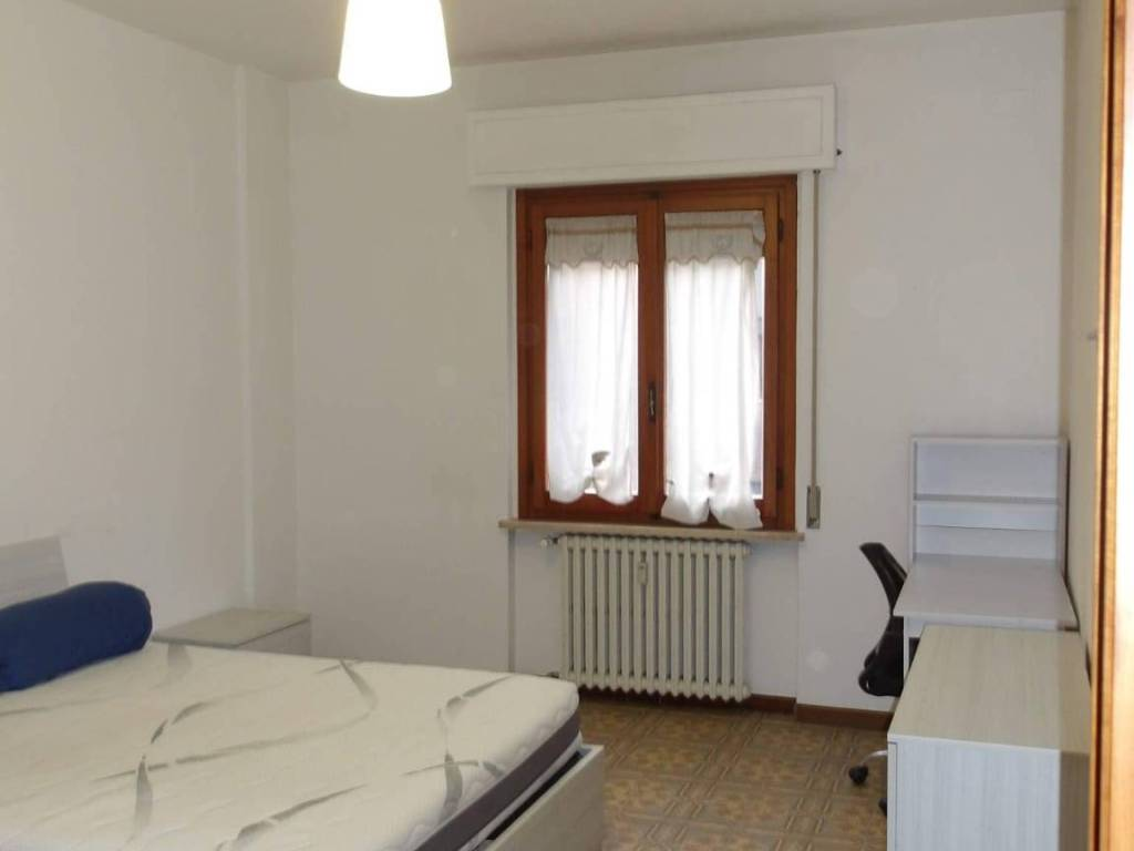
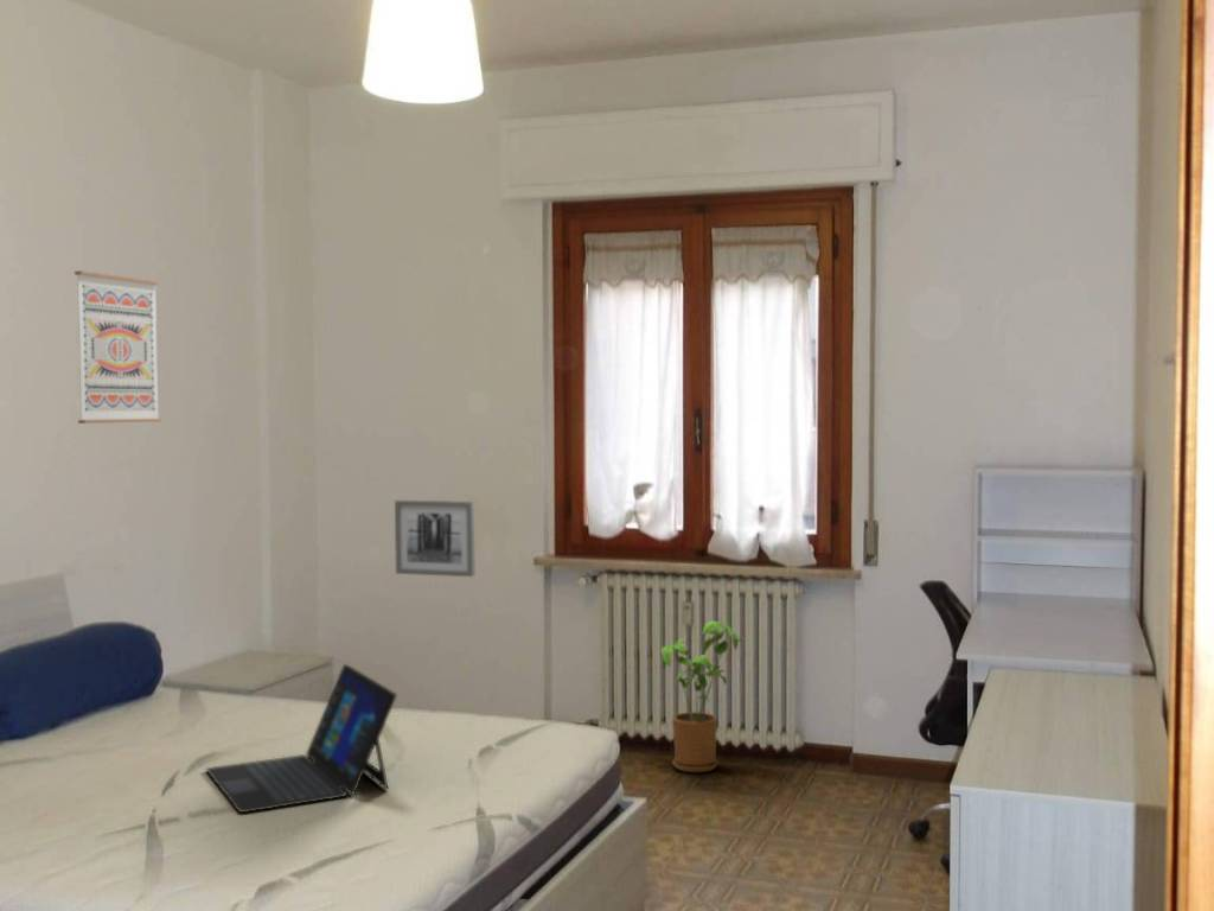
+ wall art (434, 537)
+ house plant (696, 695)
+ laptop (313, 735)
+ wall art (119, 349)
